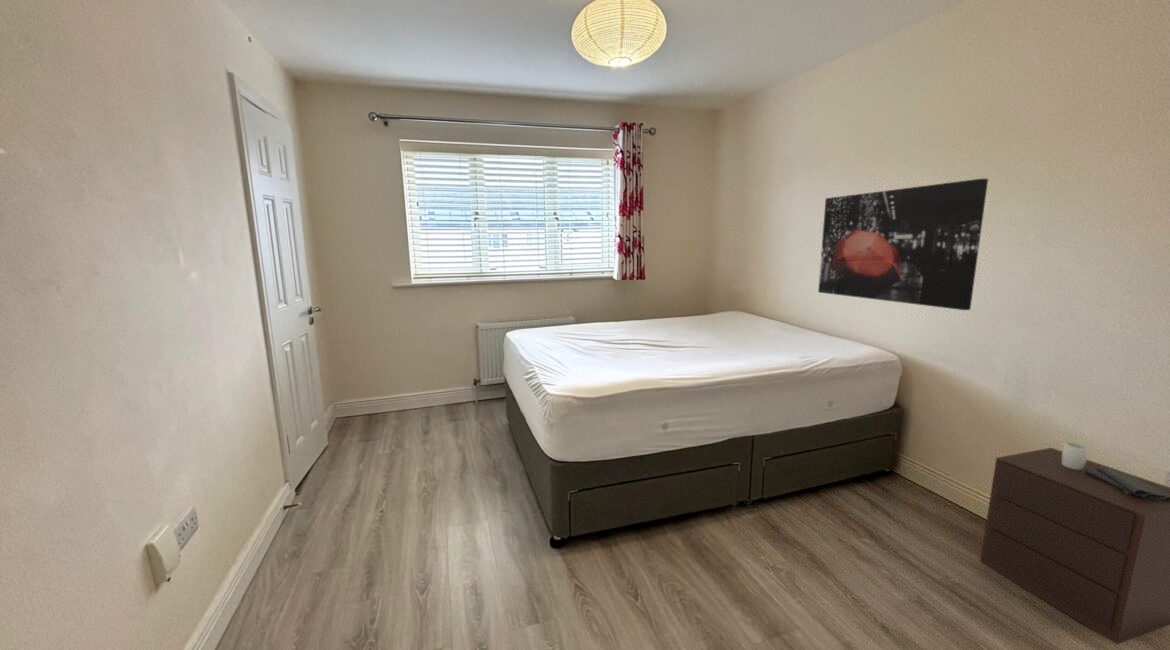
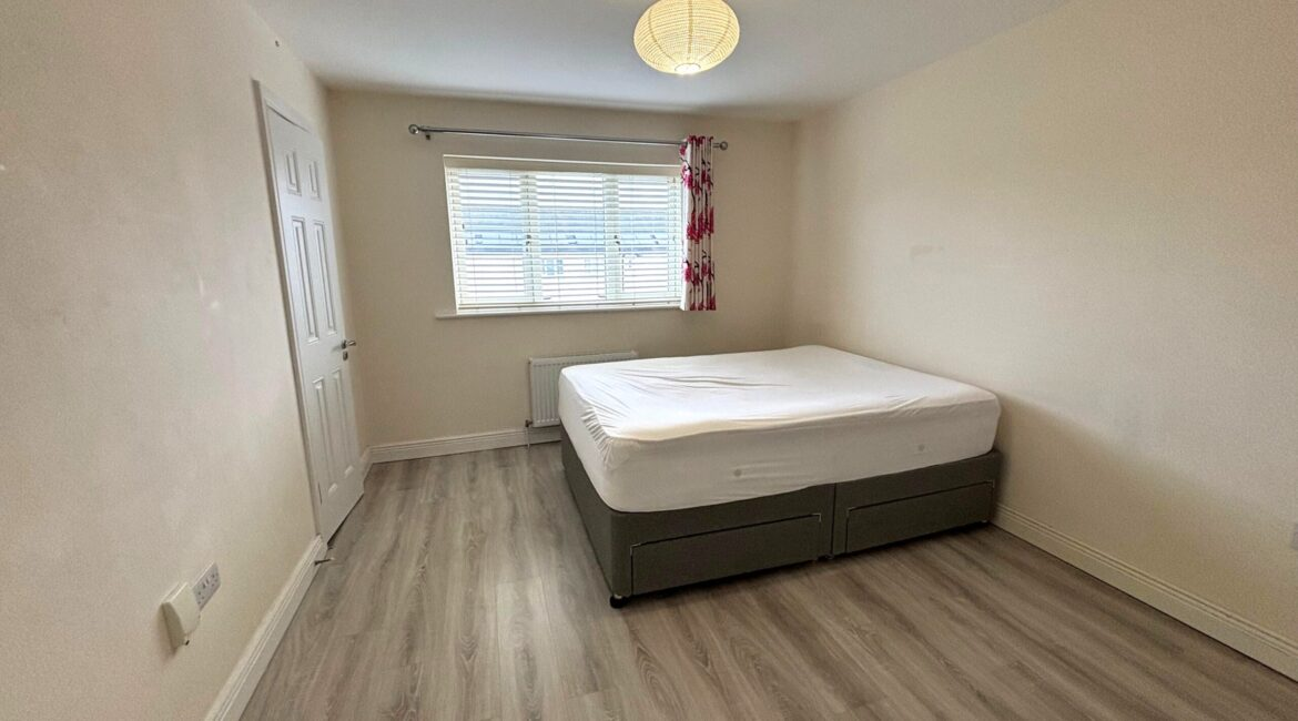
- wall art (887, 246)
- nightstand (1081, 524)
